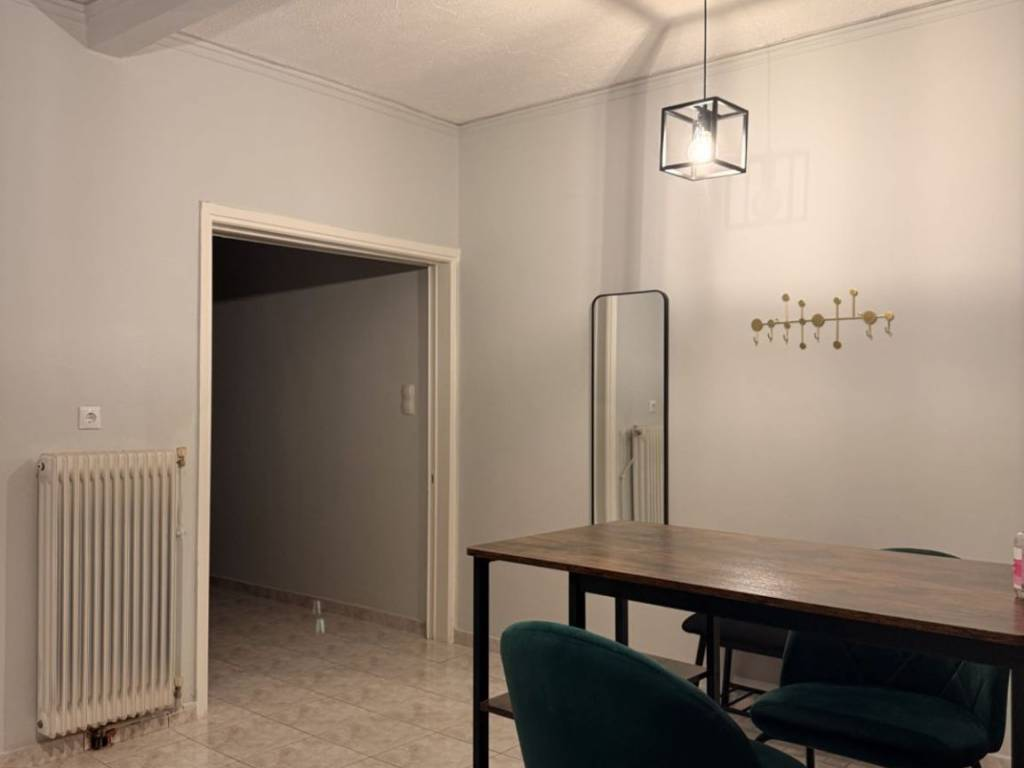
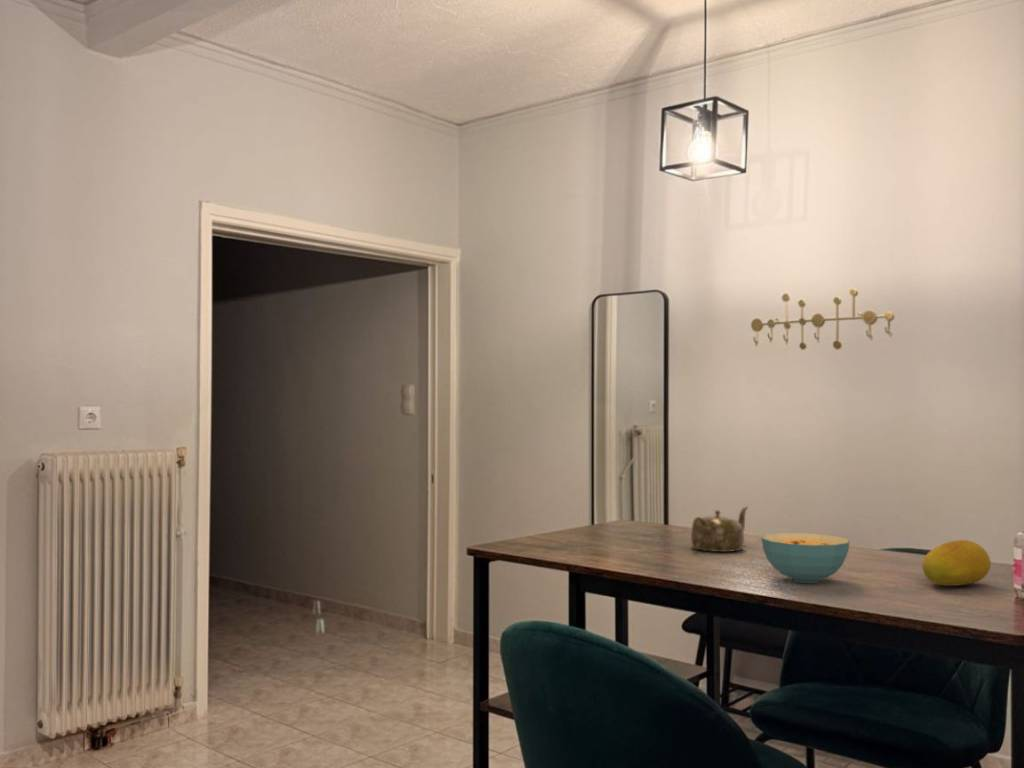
+ cereal bowl (805, 559)
+ fruit (954, 563)
+ teapot (720, 528)
